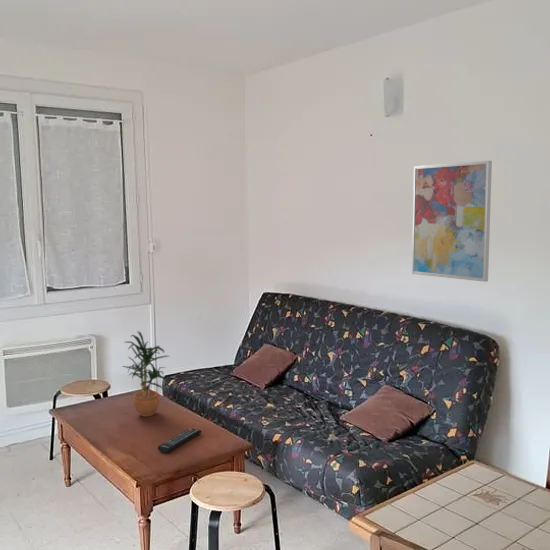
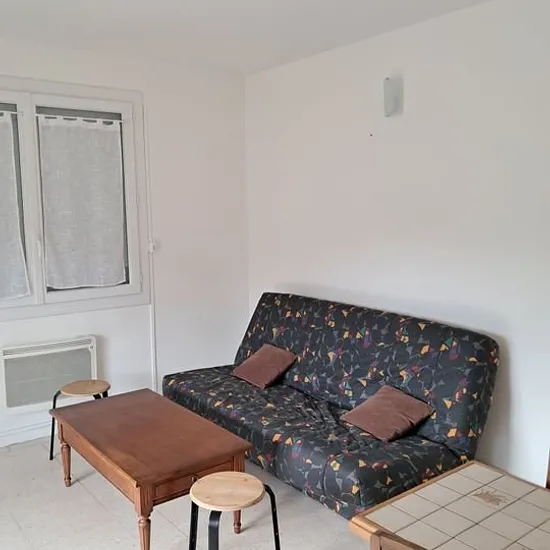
- remote control (180, 439)
- wall art (449, 221)
- potted plant (147, 372)
